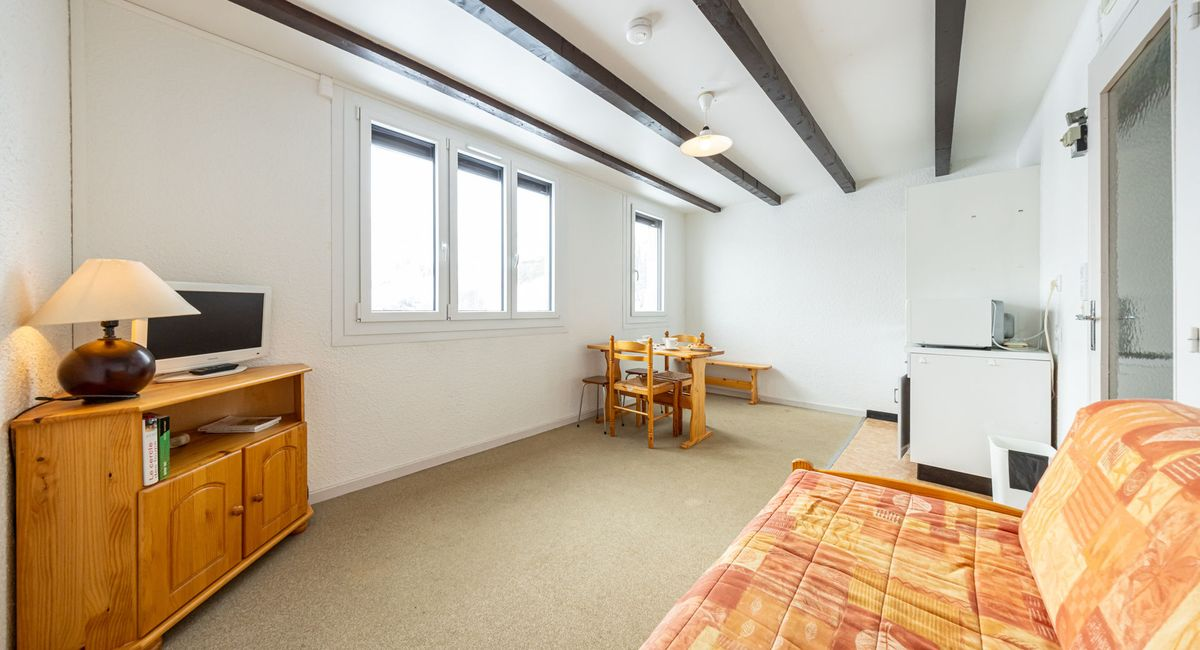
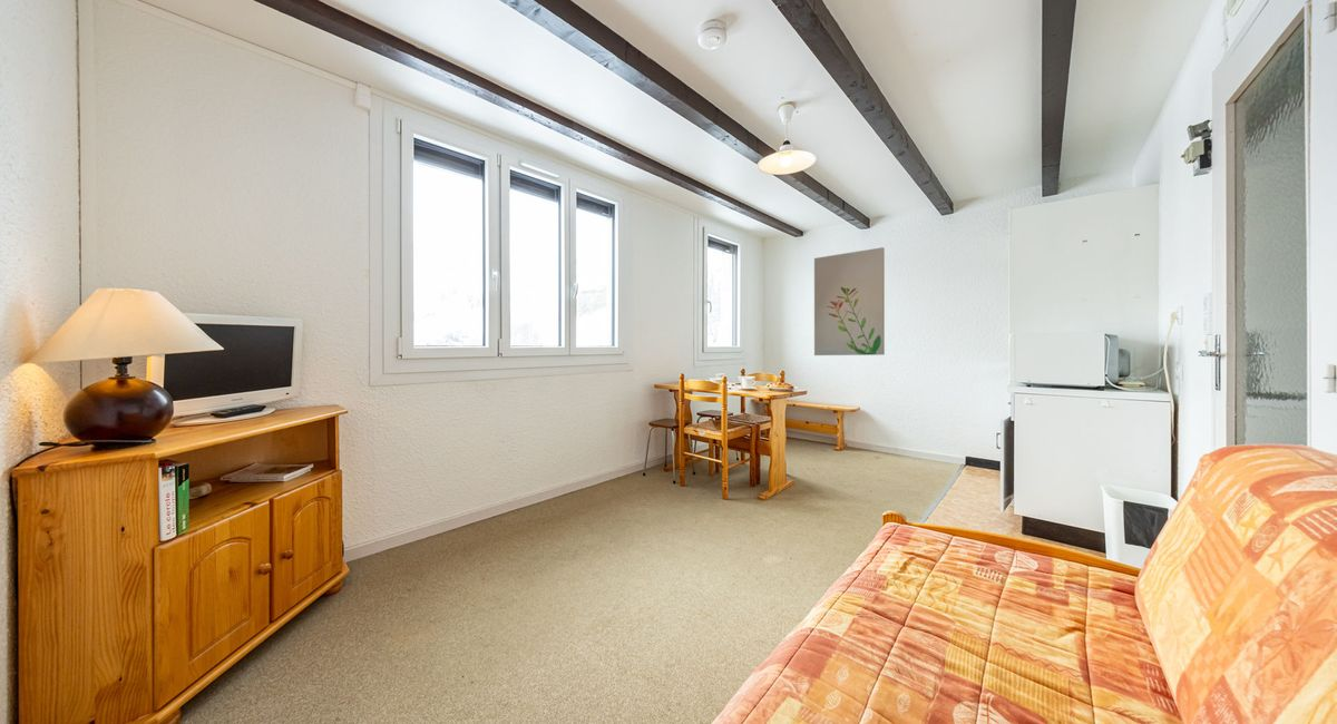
+ wall art (847, 304)
